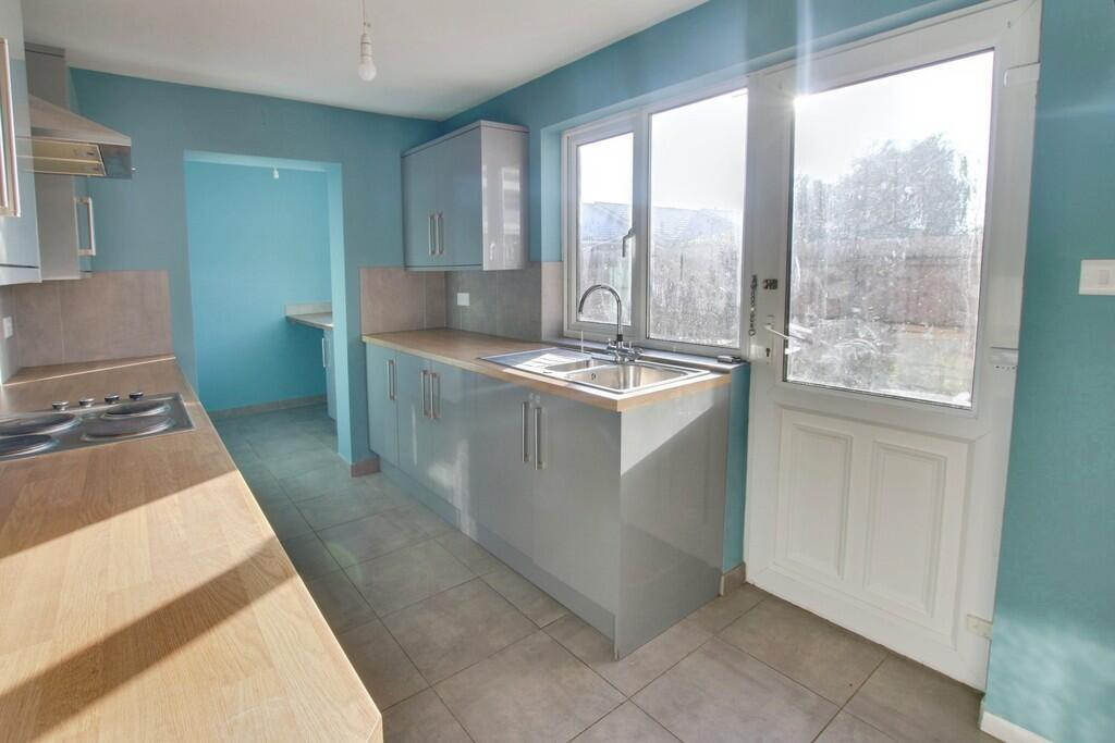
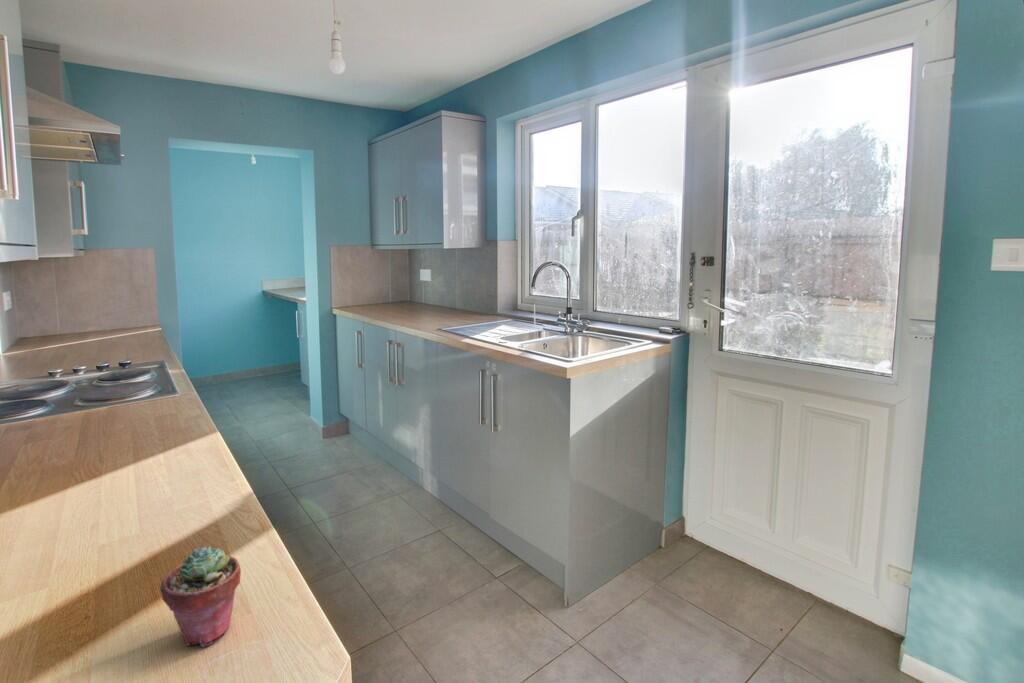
+ potted succulent (203, 589)
